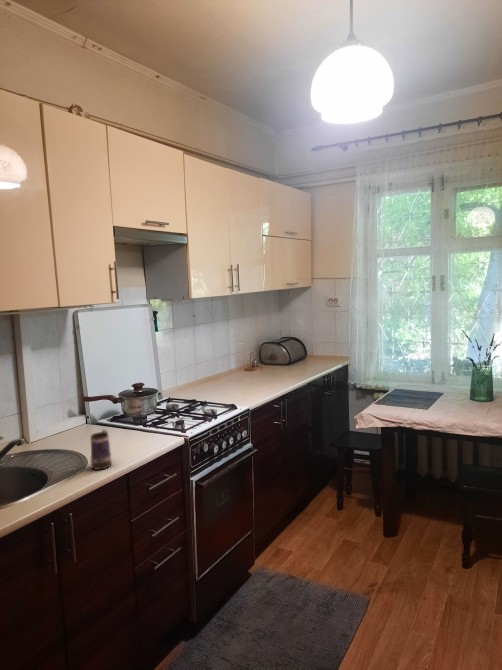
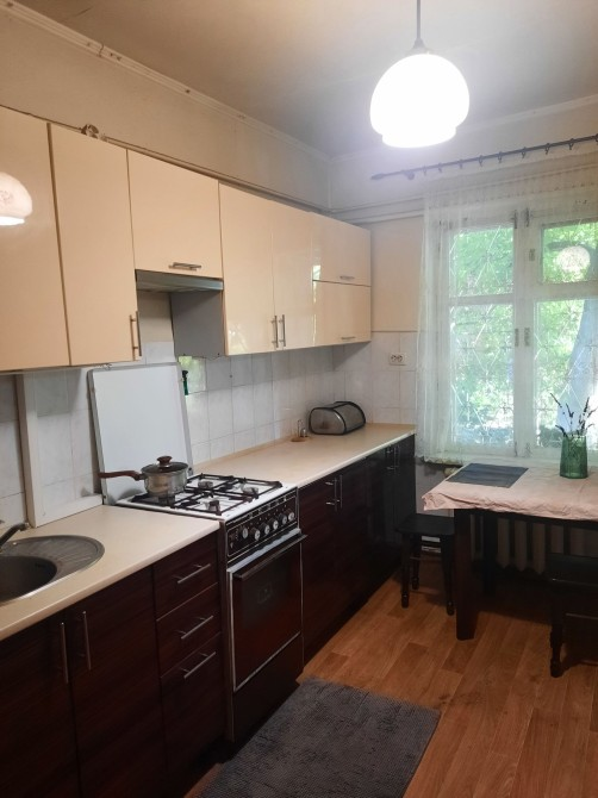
- mug (102, 448)
